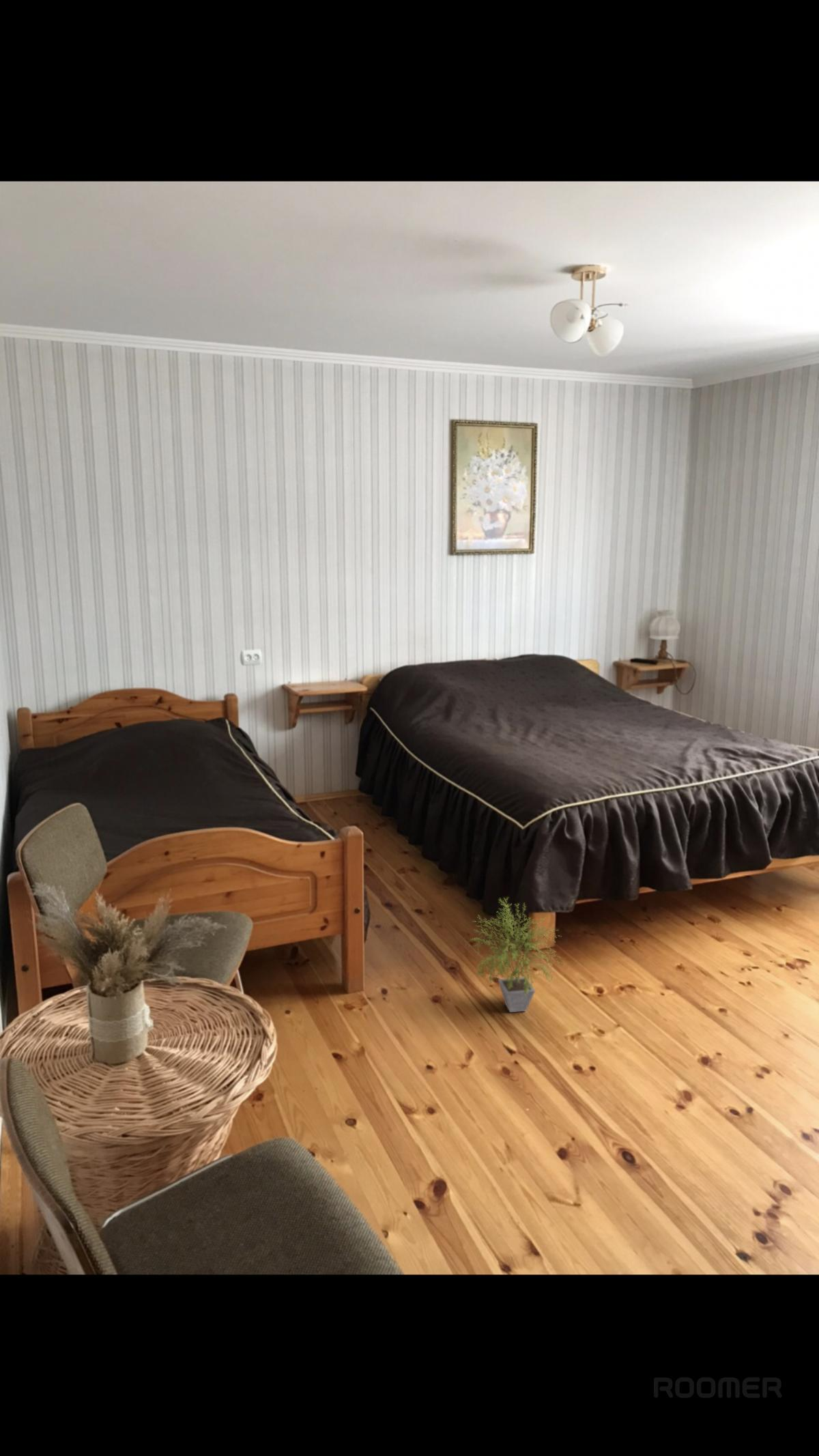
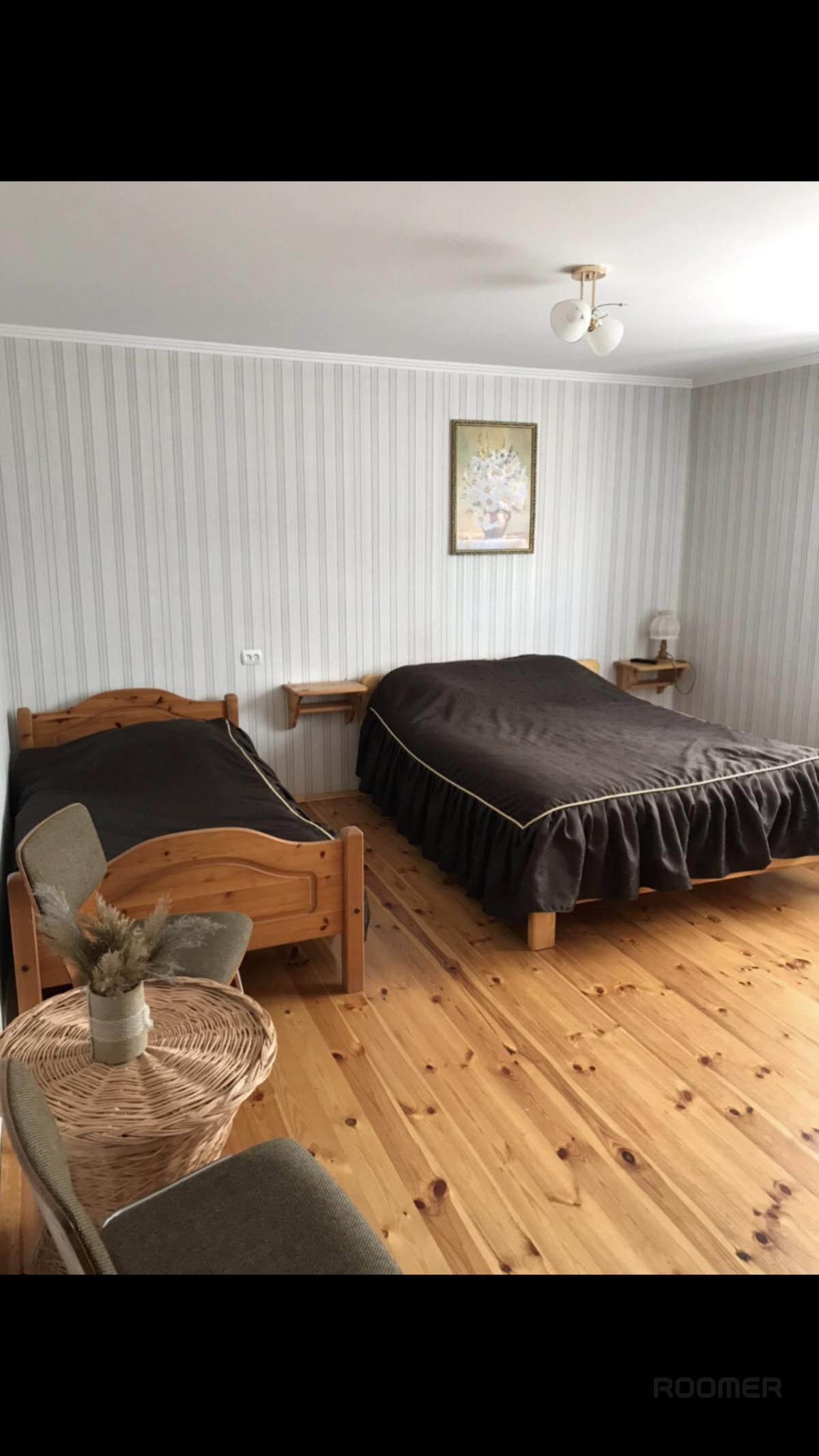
- potted plant (514, 958)
